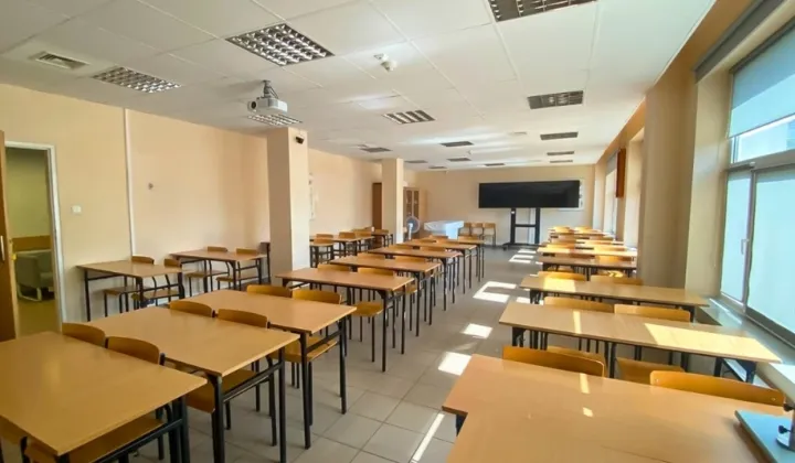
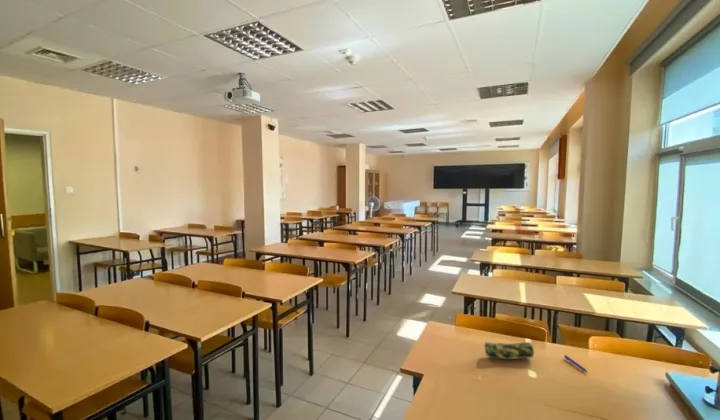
+ pencil case (507, 350)
+ pen (575, 363)
